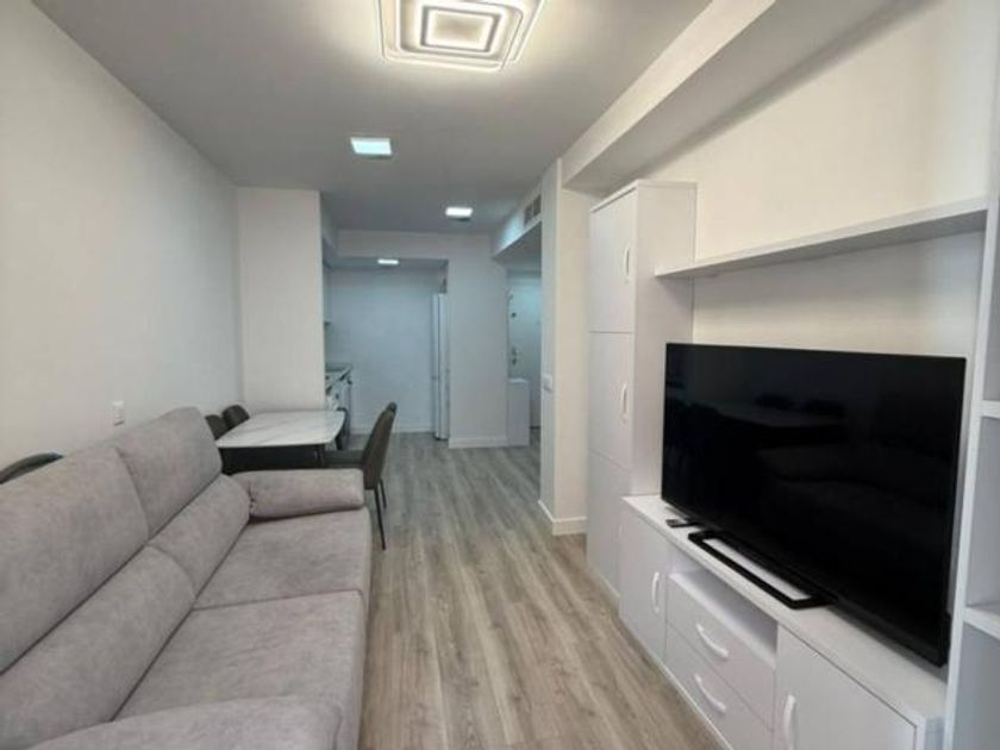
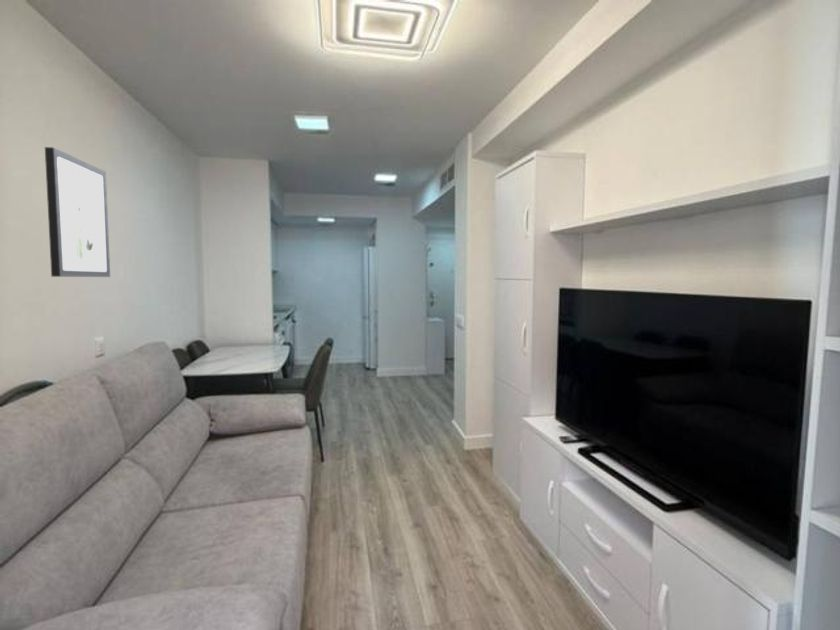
+ wall art (81, 219)
